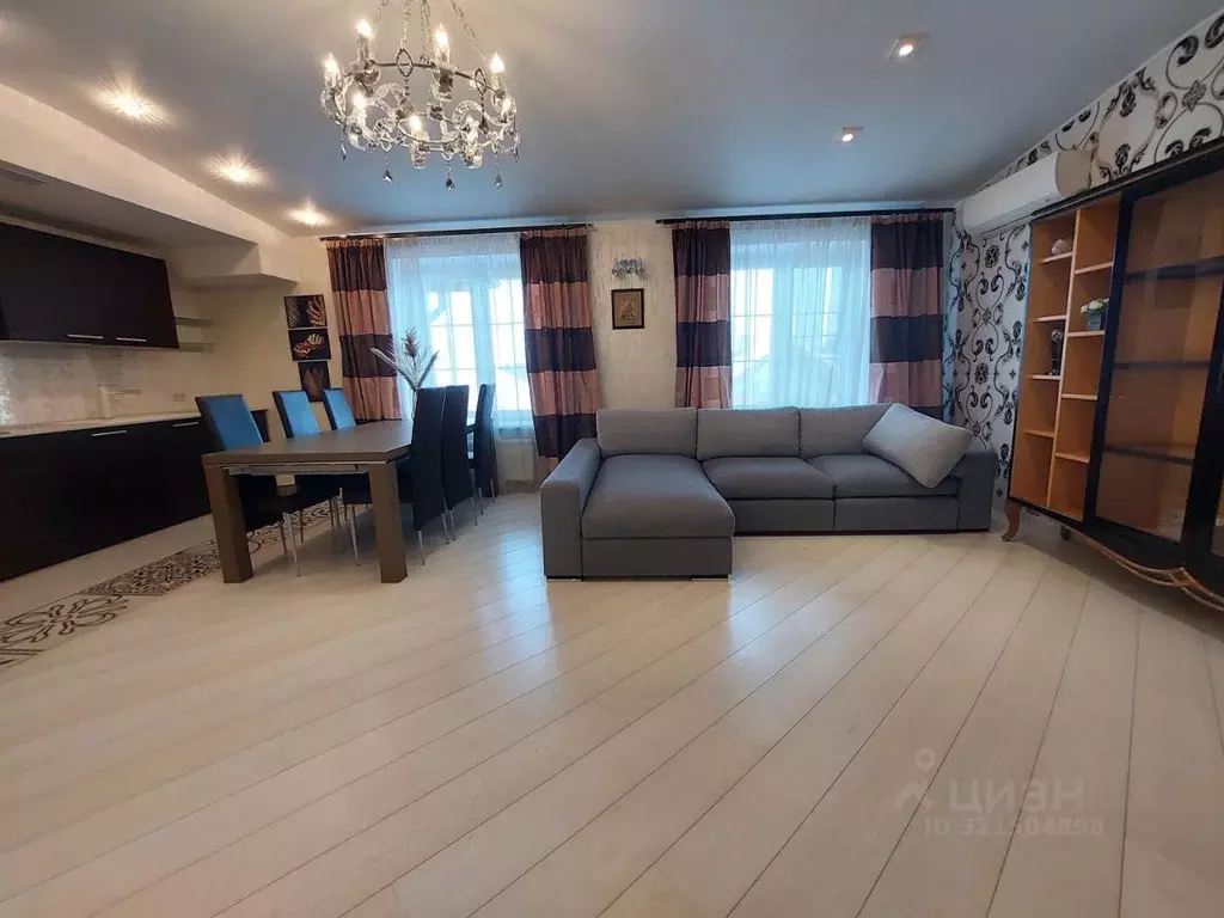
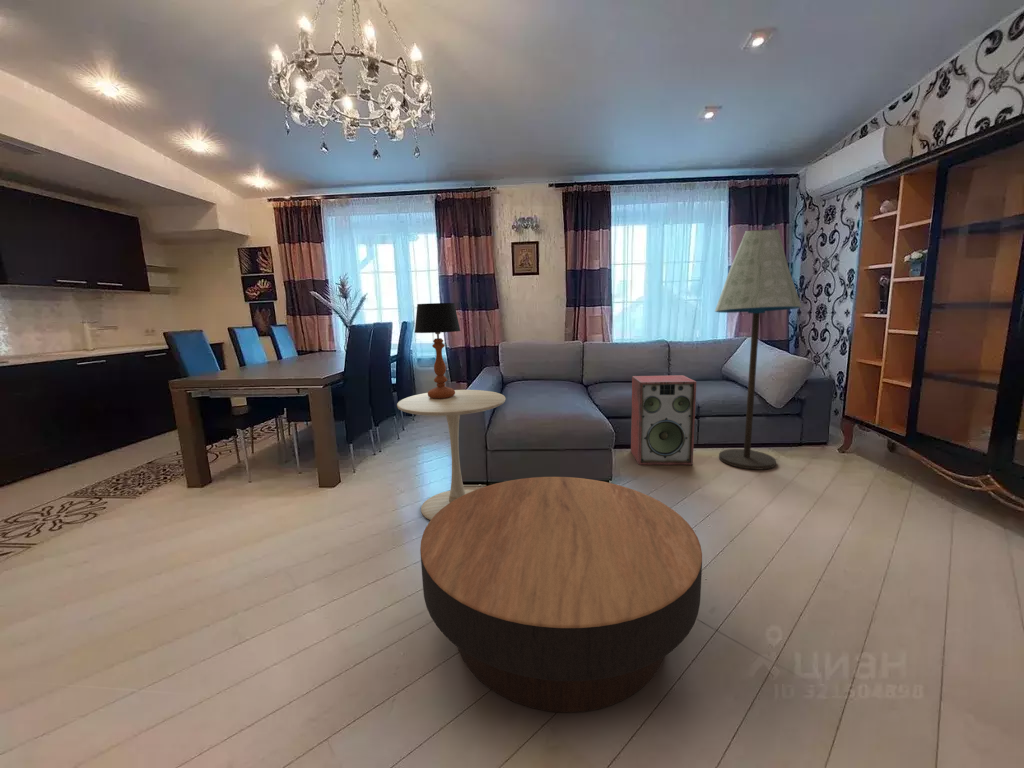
+ table lamp (438, 350)
+ floor lamp (753, 349)
+ coffee table (556, 573)
+ speaker (661, 418)
+ side table (455, 453)
